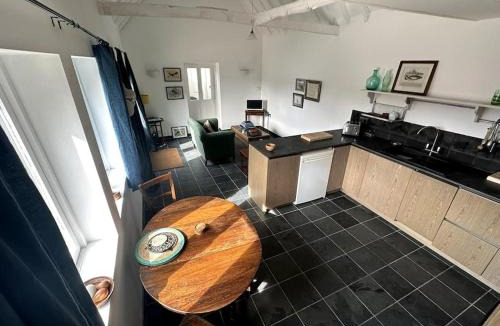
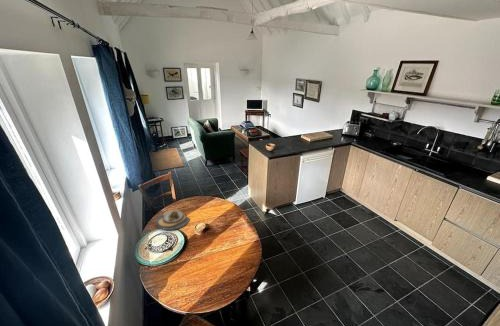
+ plate (173, 216)
